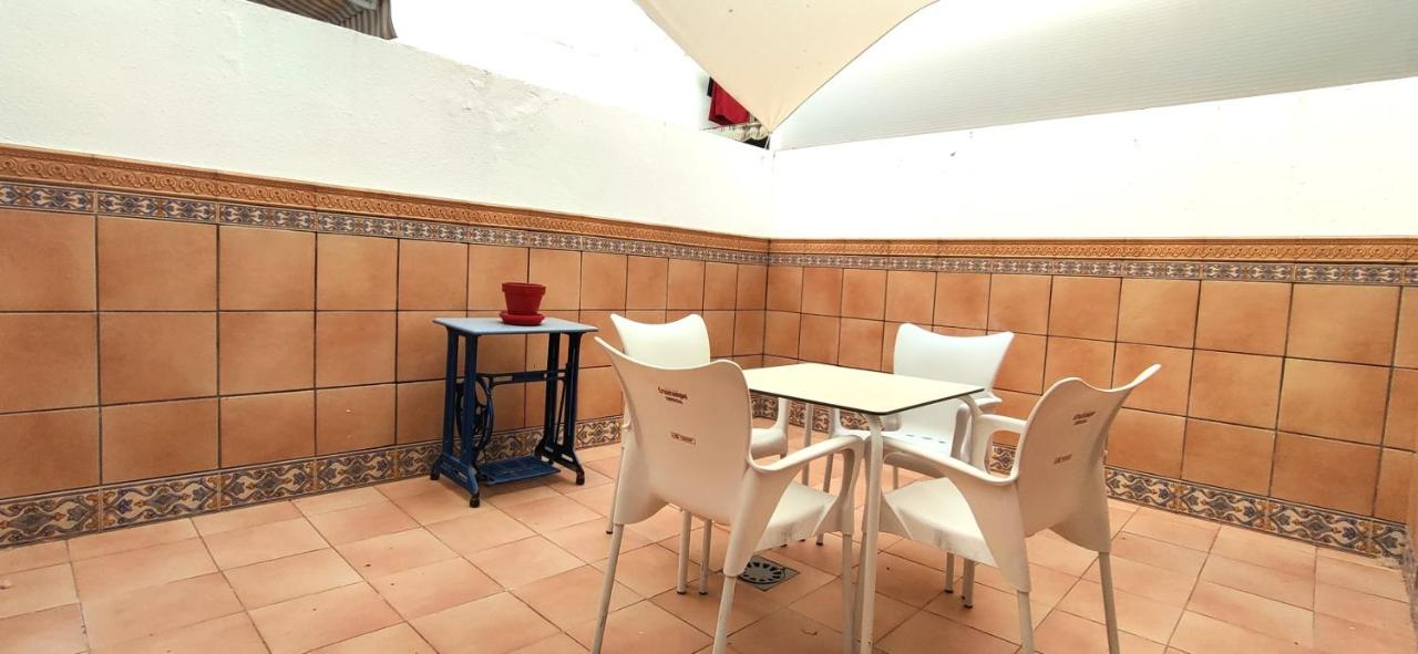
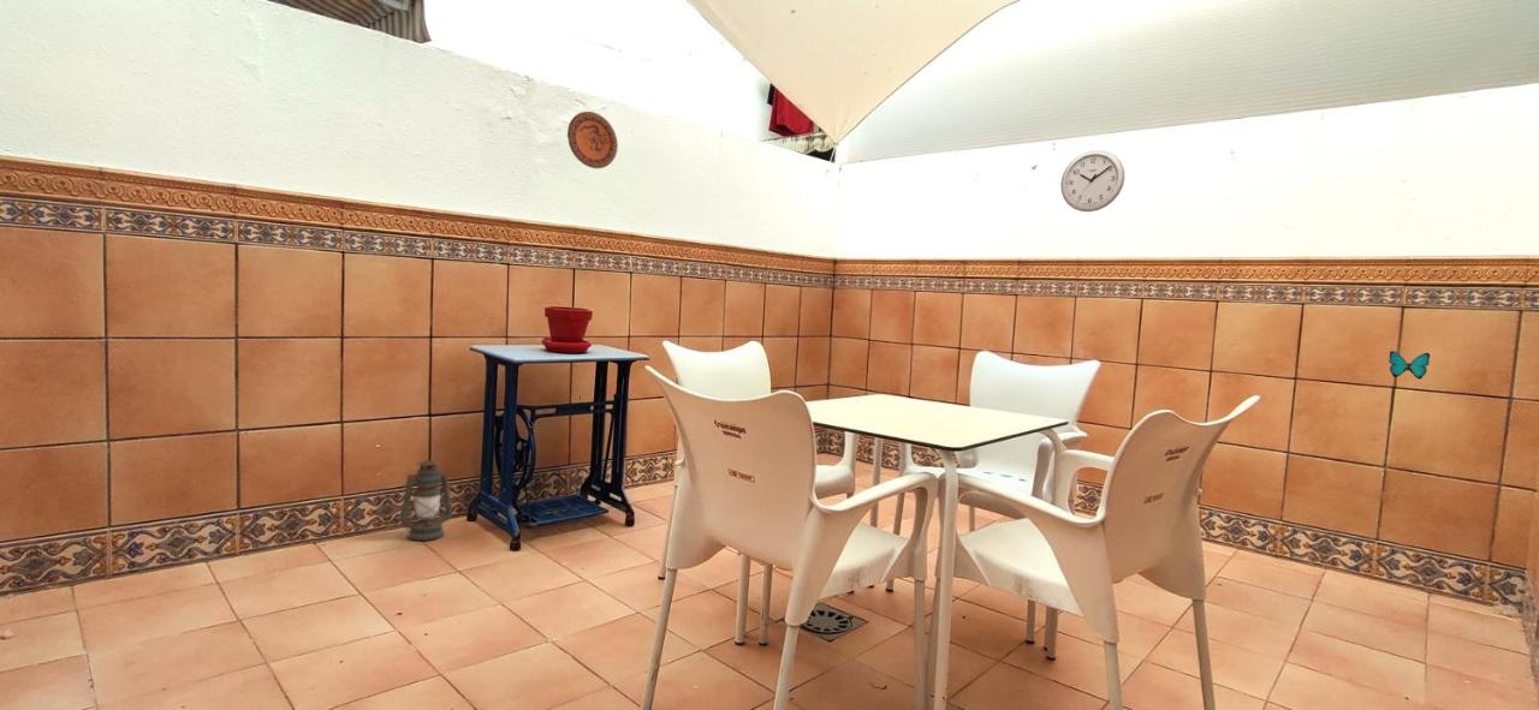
+ decorative plate (592, 139)
+ lantern (426, 496)
+ wall clock (1091, 180)
+ decorative butterfly (1408, 364)
